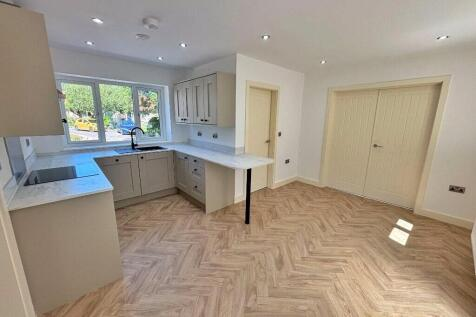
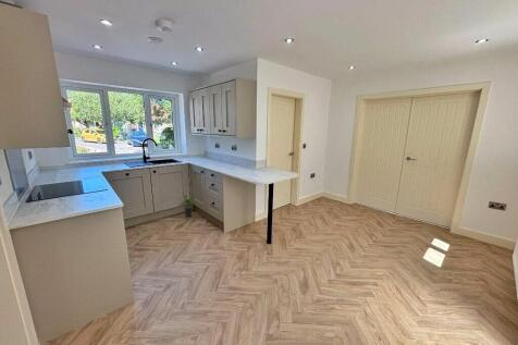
+ potted plant (187, 206)
